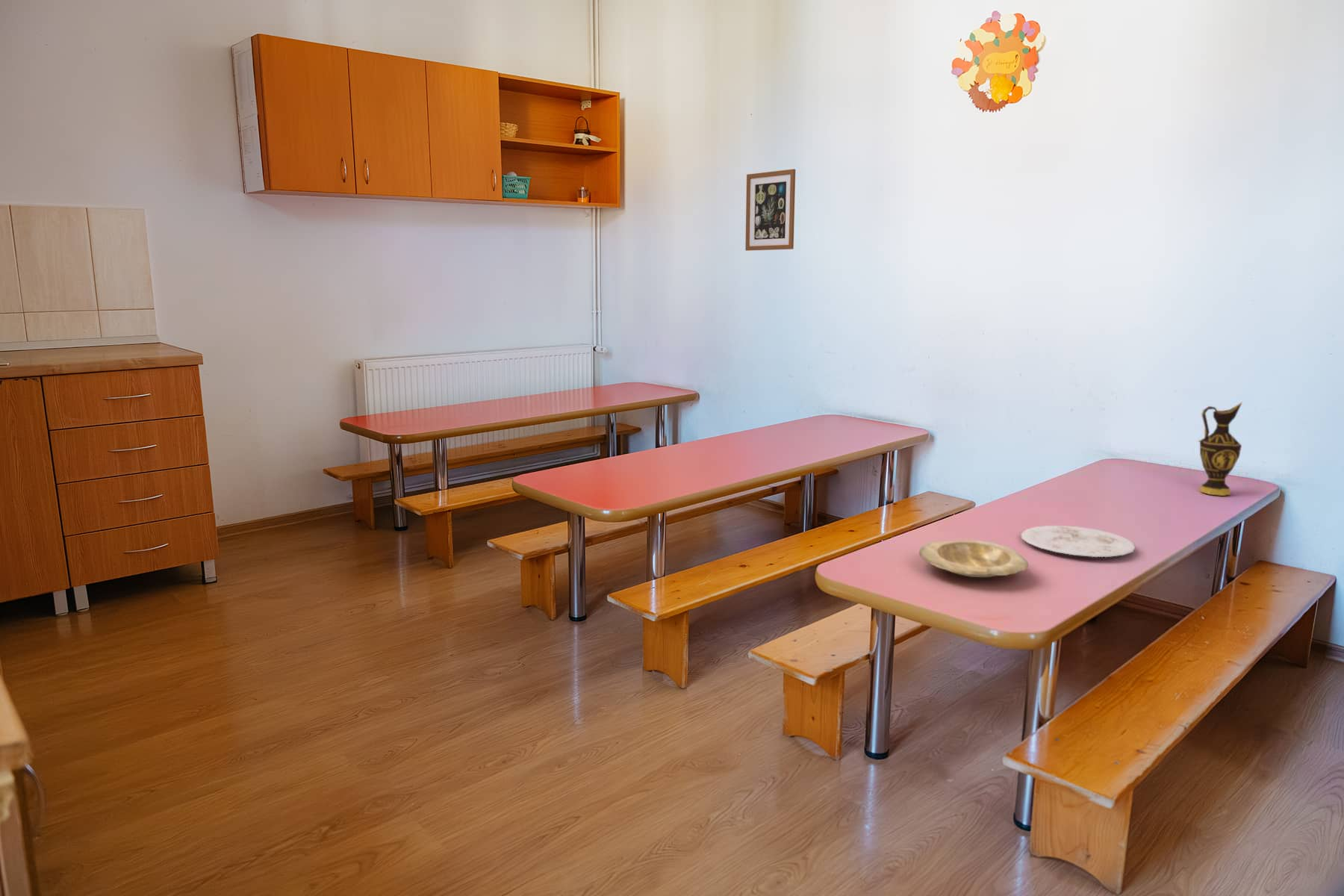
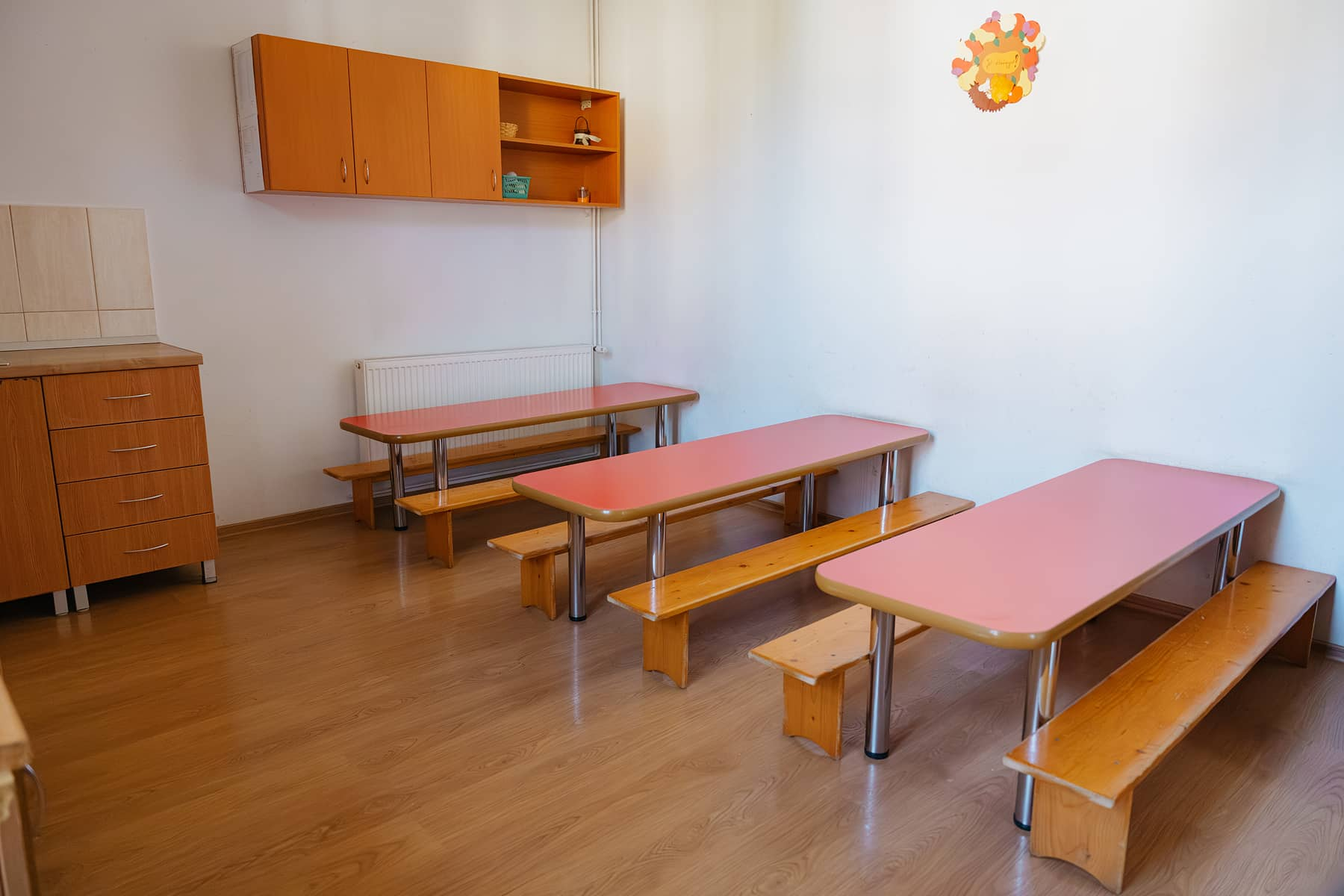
- pitcher (1218, 447)
- plate (1076, 541)
- wall art (769, 211)
- plate (972, 562)
